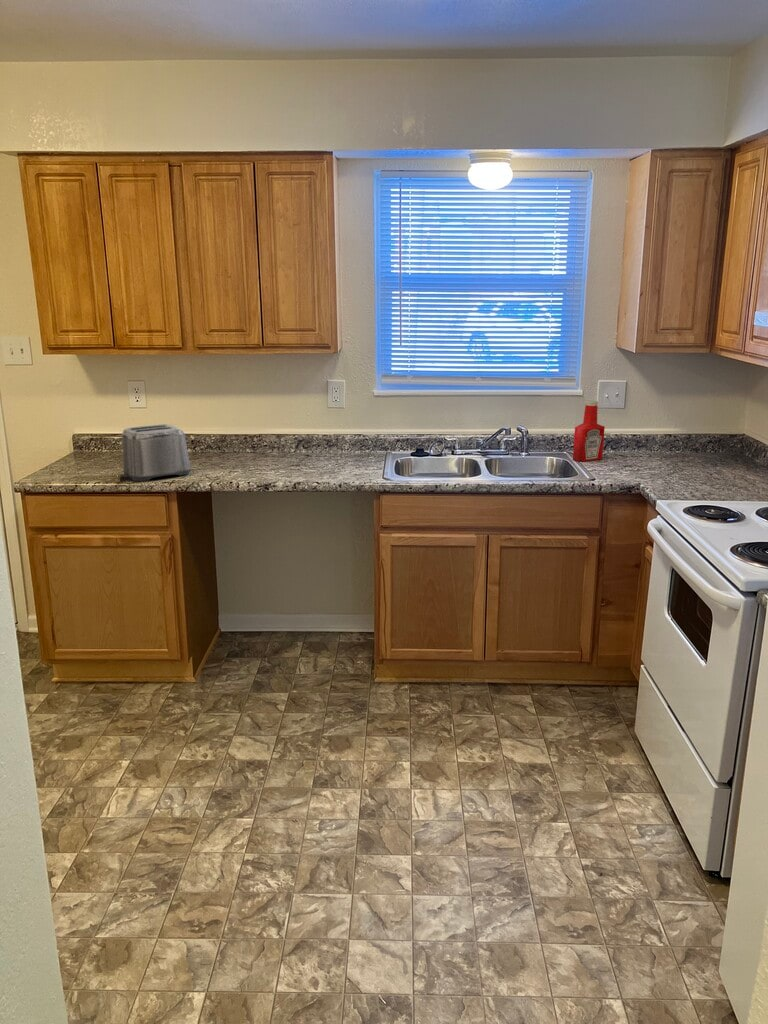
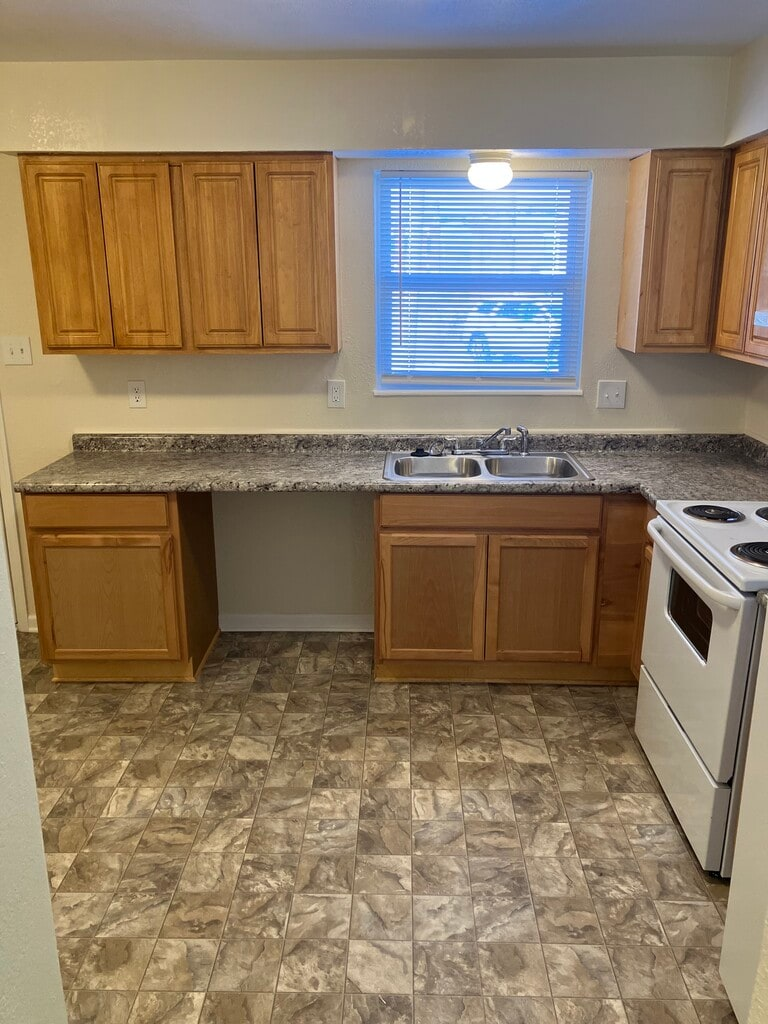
- toaster (152, 452)
- soap bottle (589, 430)
